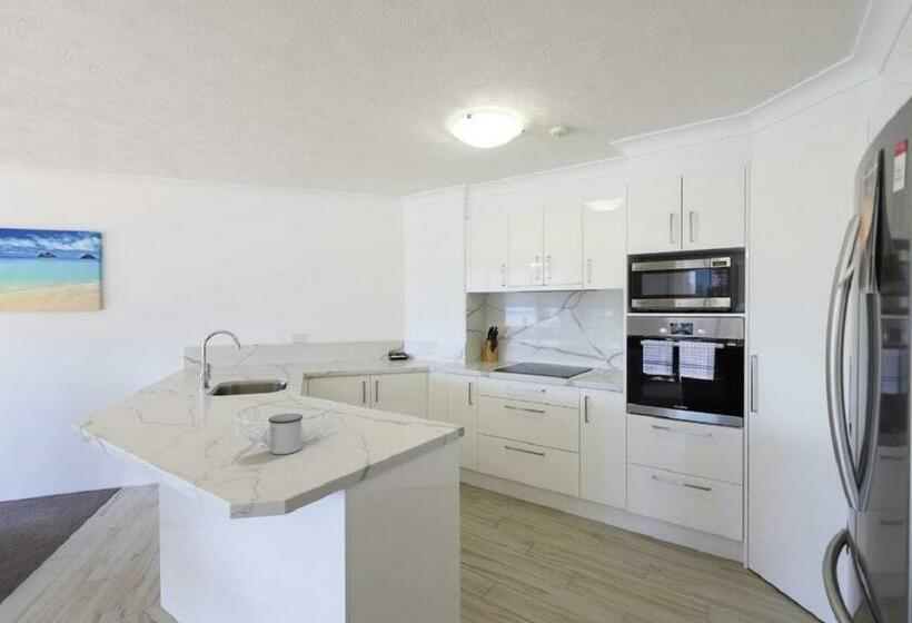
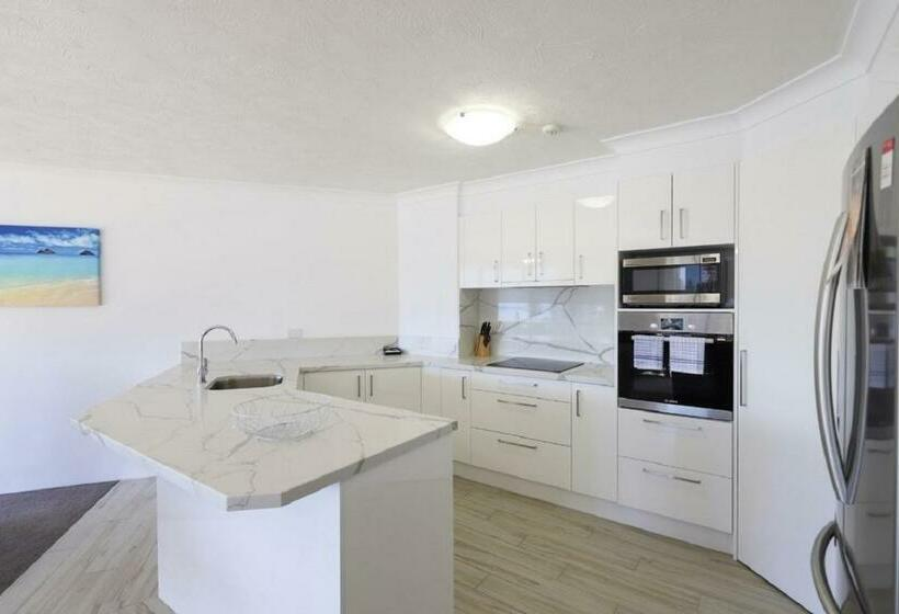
- mug (281, 435)
